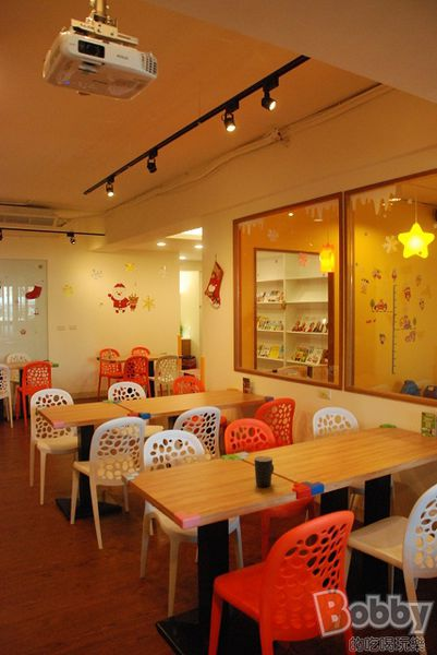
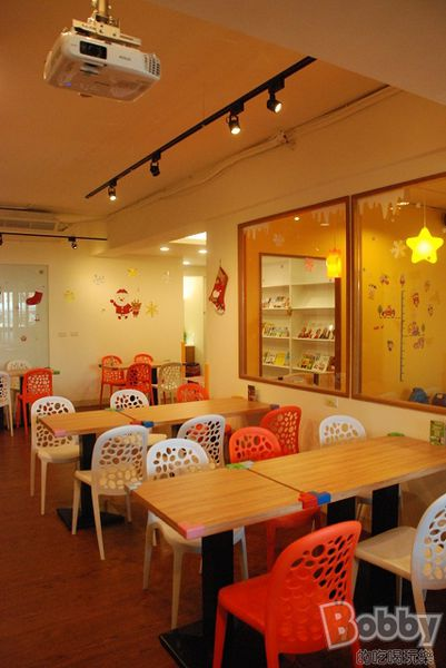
- mug (265, 471)
